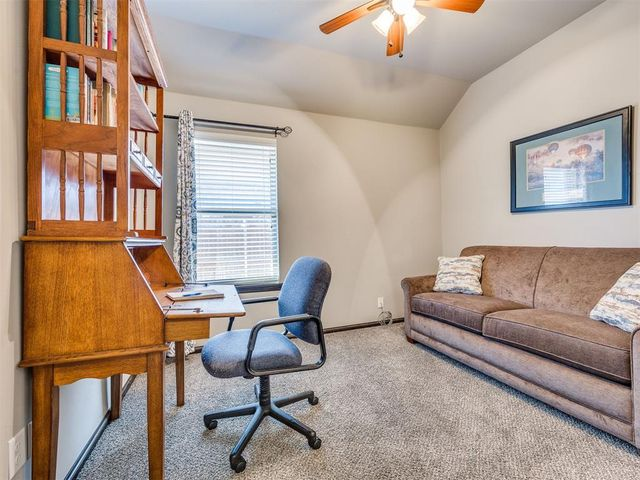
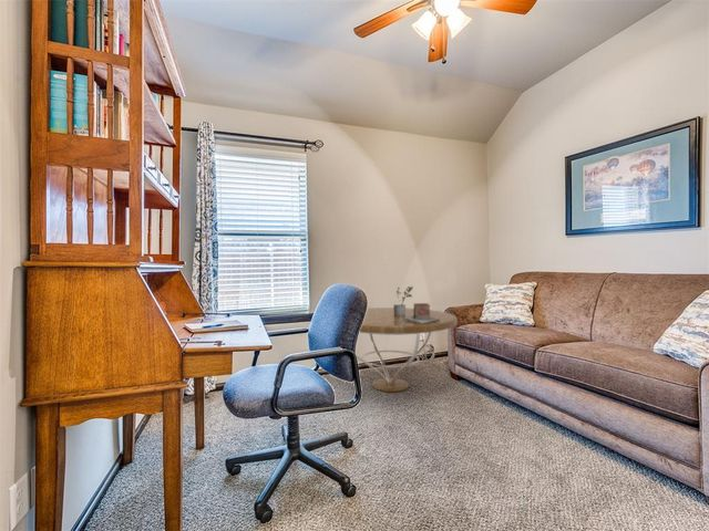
+ potted plant (402, 301)
+ decorative box (421, 312)
+ coffee table (390, 351)
